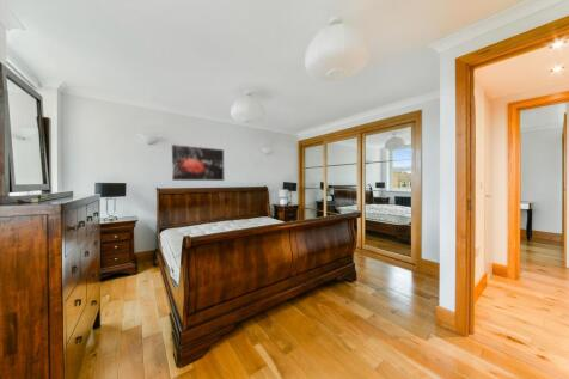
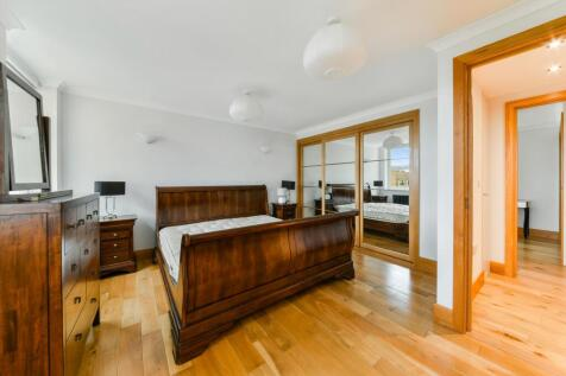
- wall art (200, 164)
